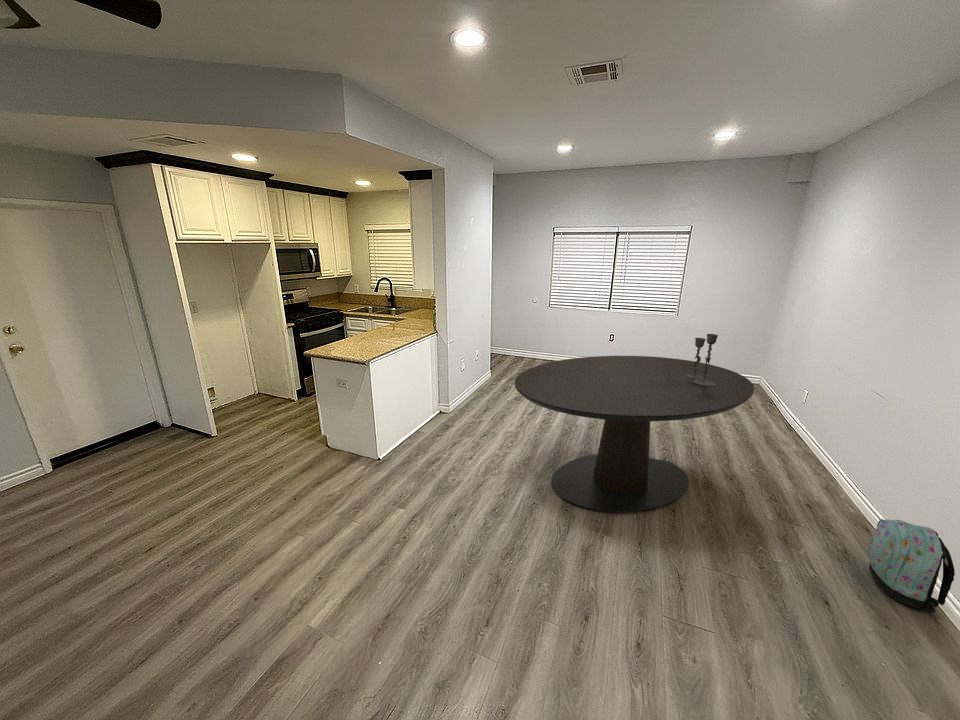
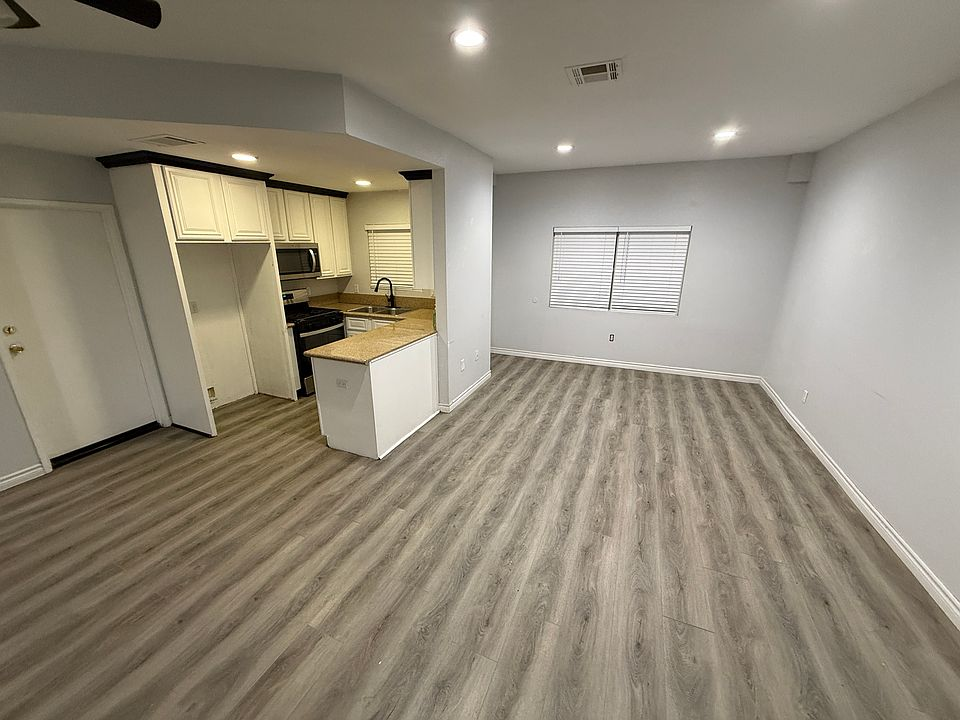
- dining table (625, 430)
- candlestick (705, 357)
- backpack (905, 558)
